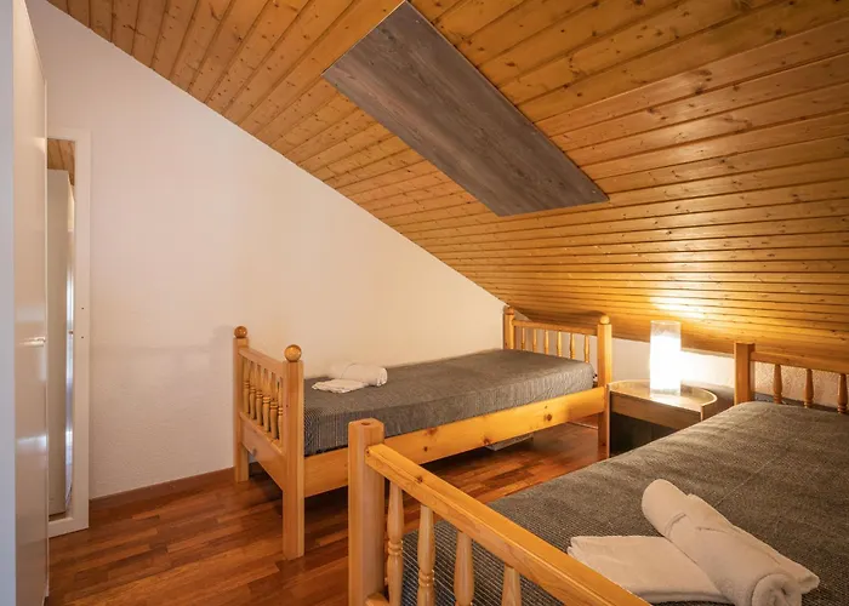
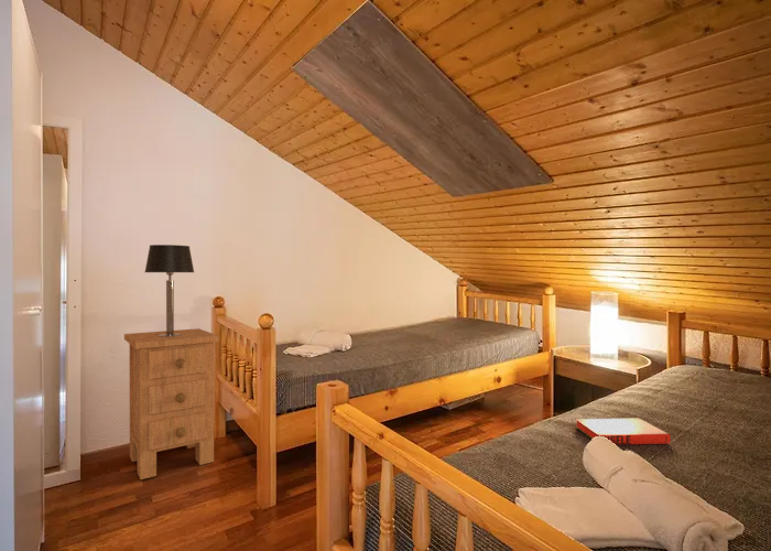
+ table lamp (170, 290)
+ hardback book (620, 431)
+ nightstand (172, 398)
